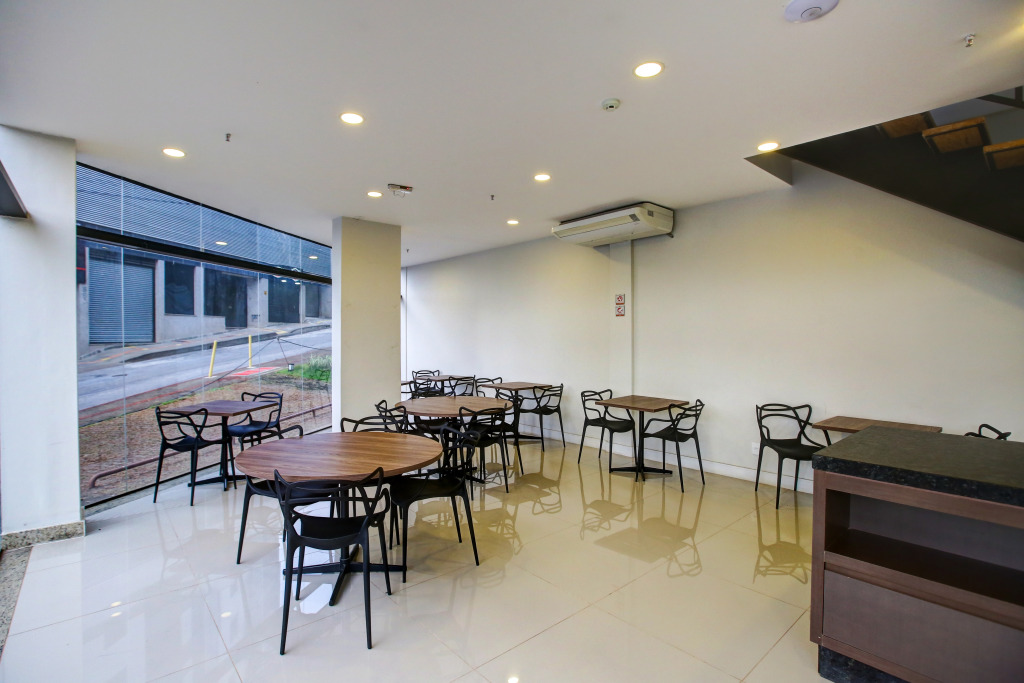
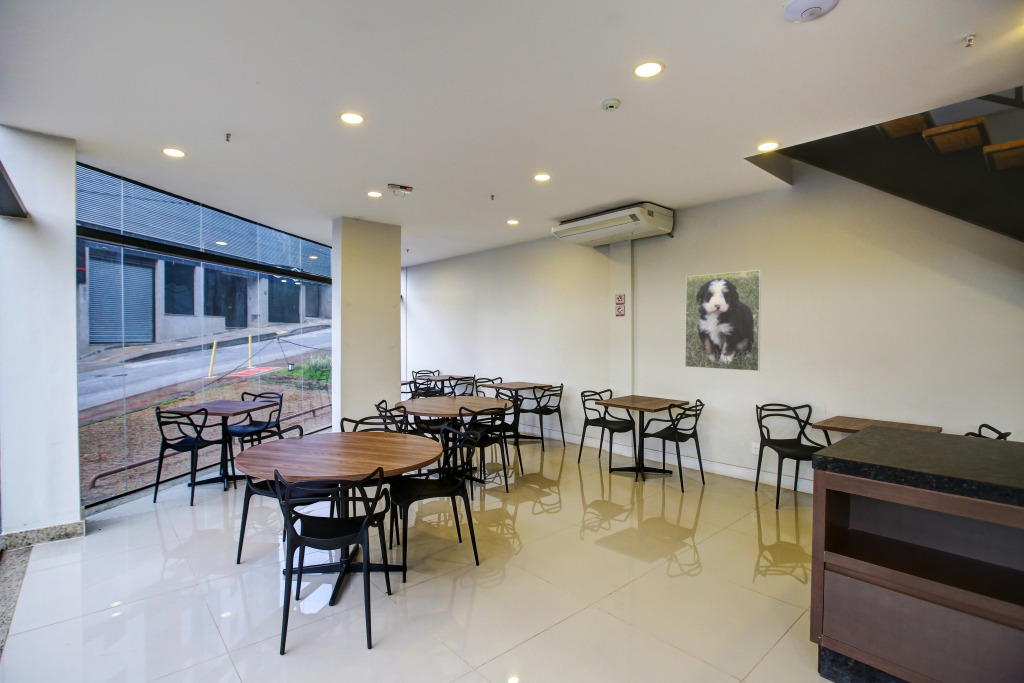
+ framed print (720, 321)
